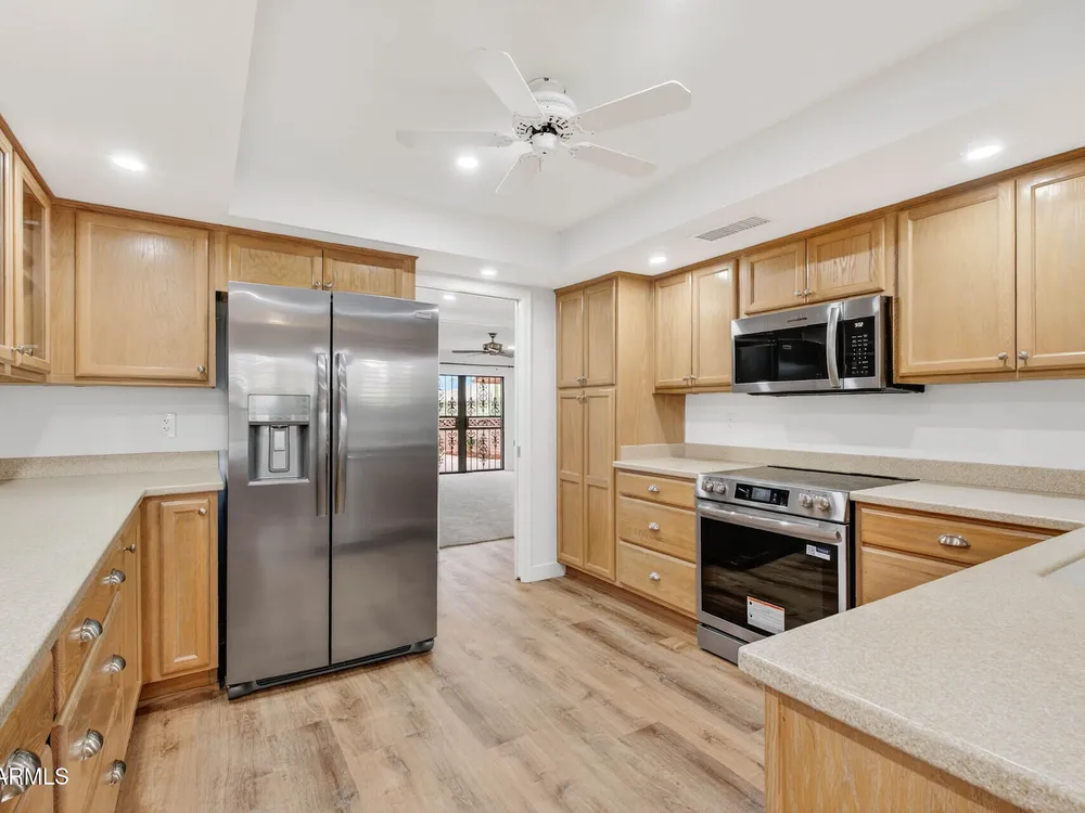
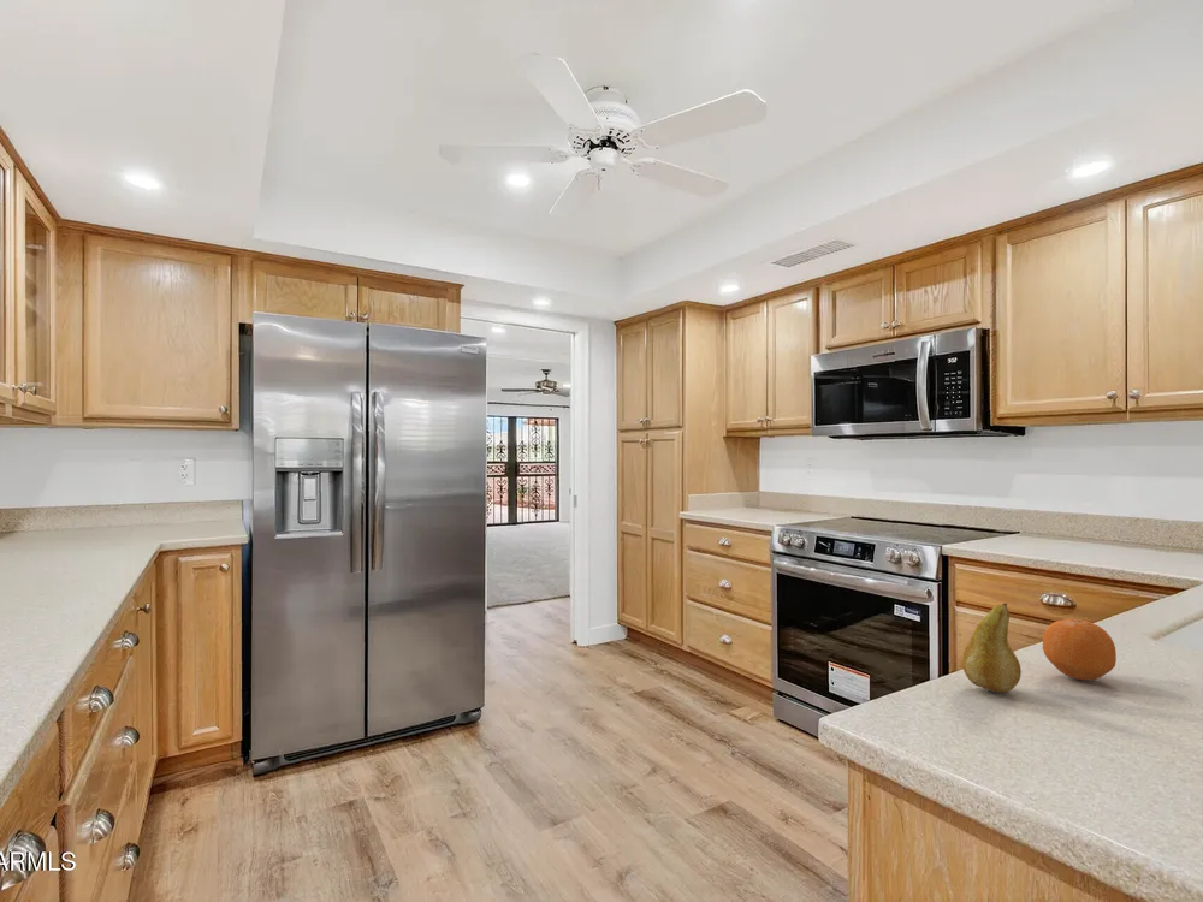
+ fruit (990, 645)
+ fruit (1078, 648)
